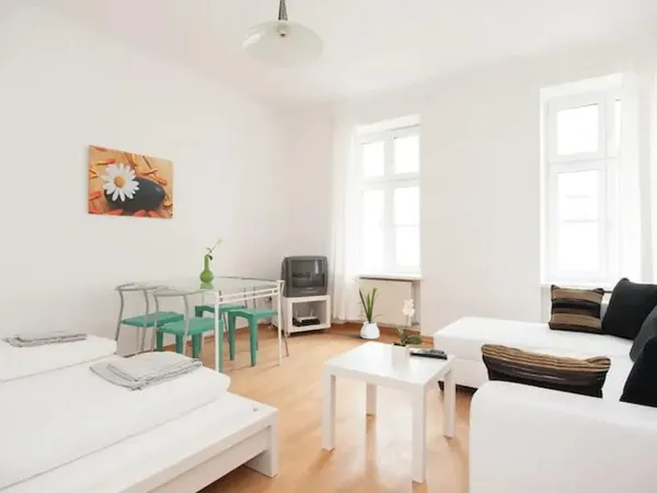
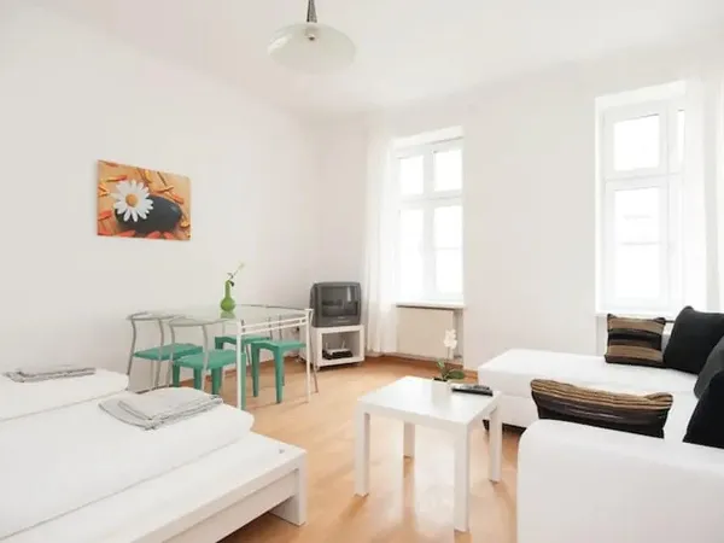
- house plant (368, 308)
